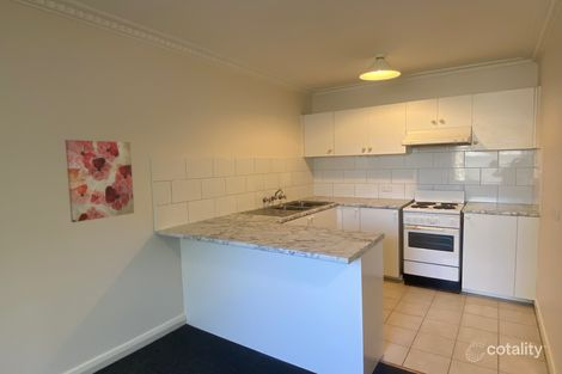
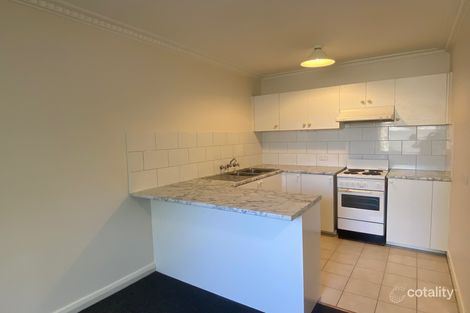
- wall art (102, 179)
